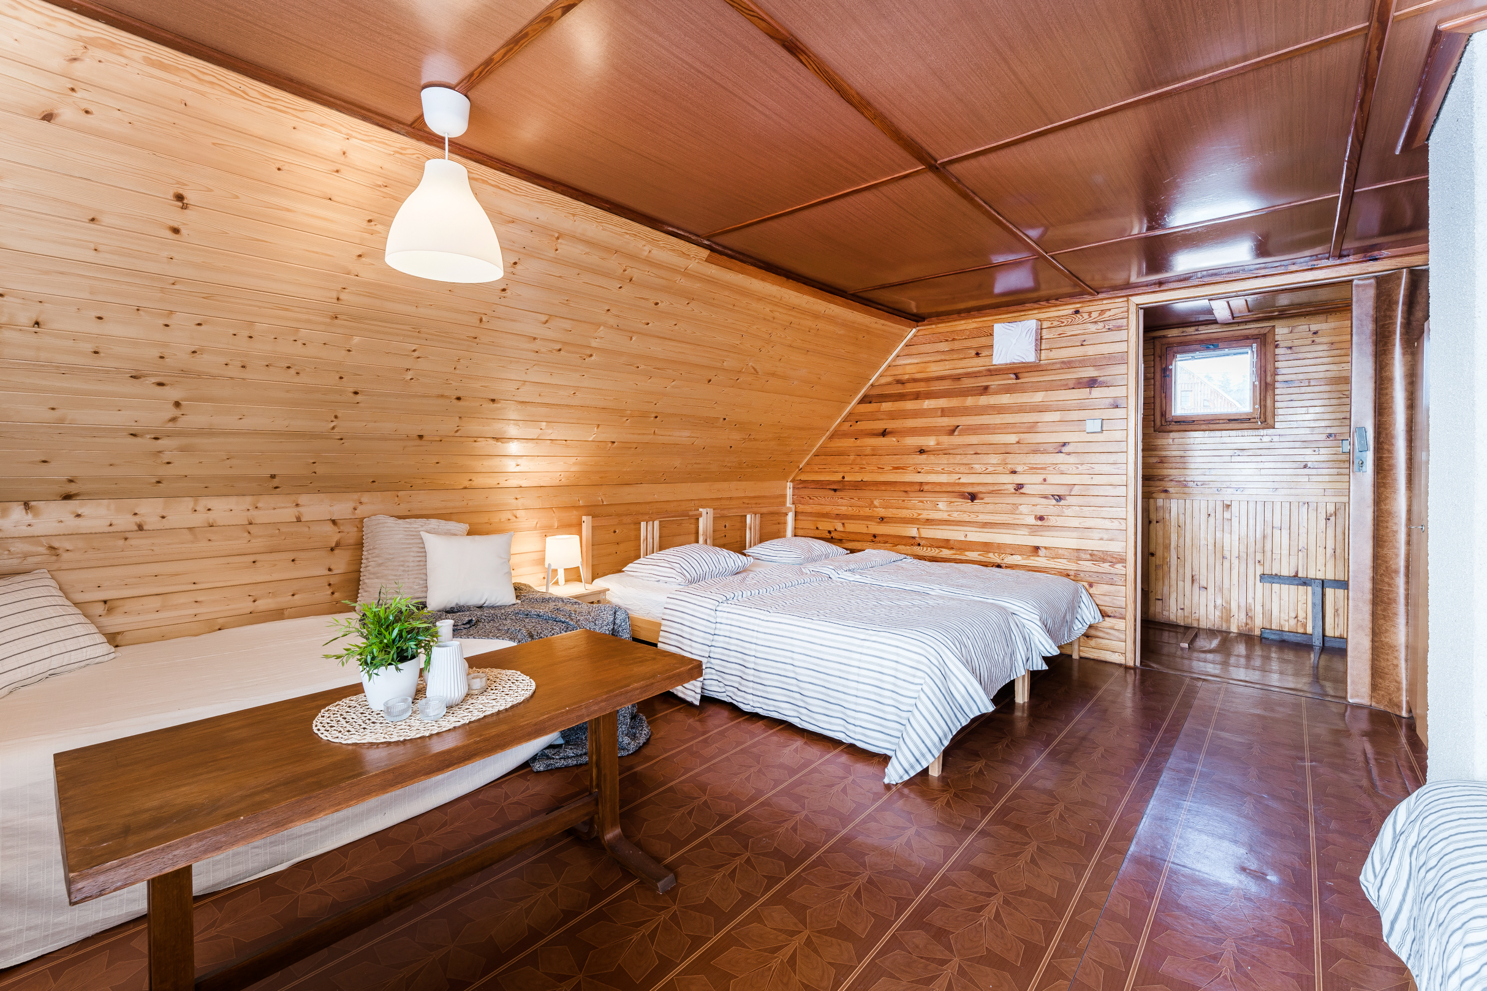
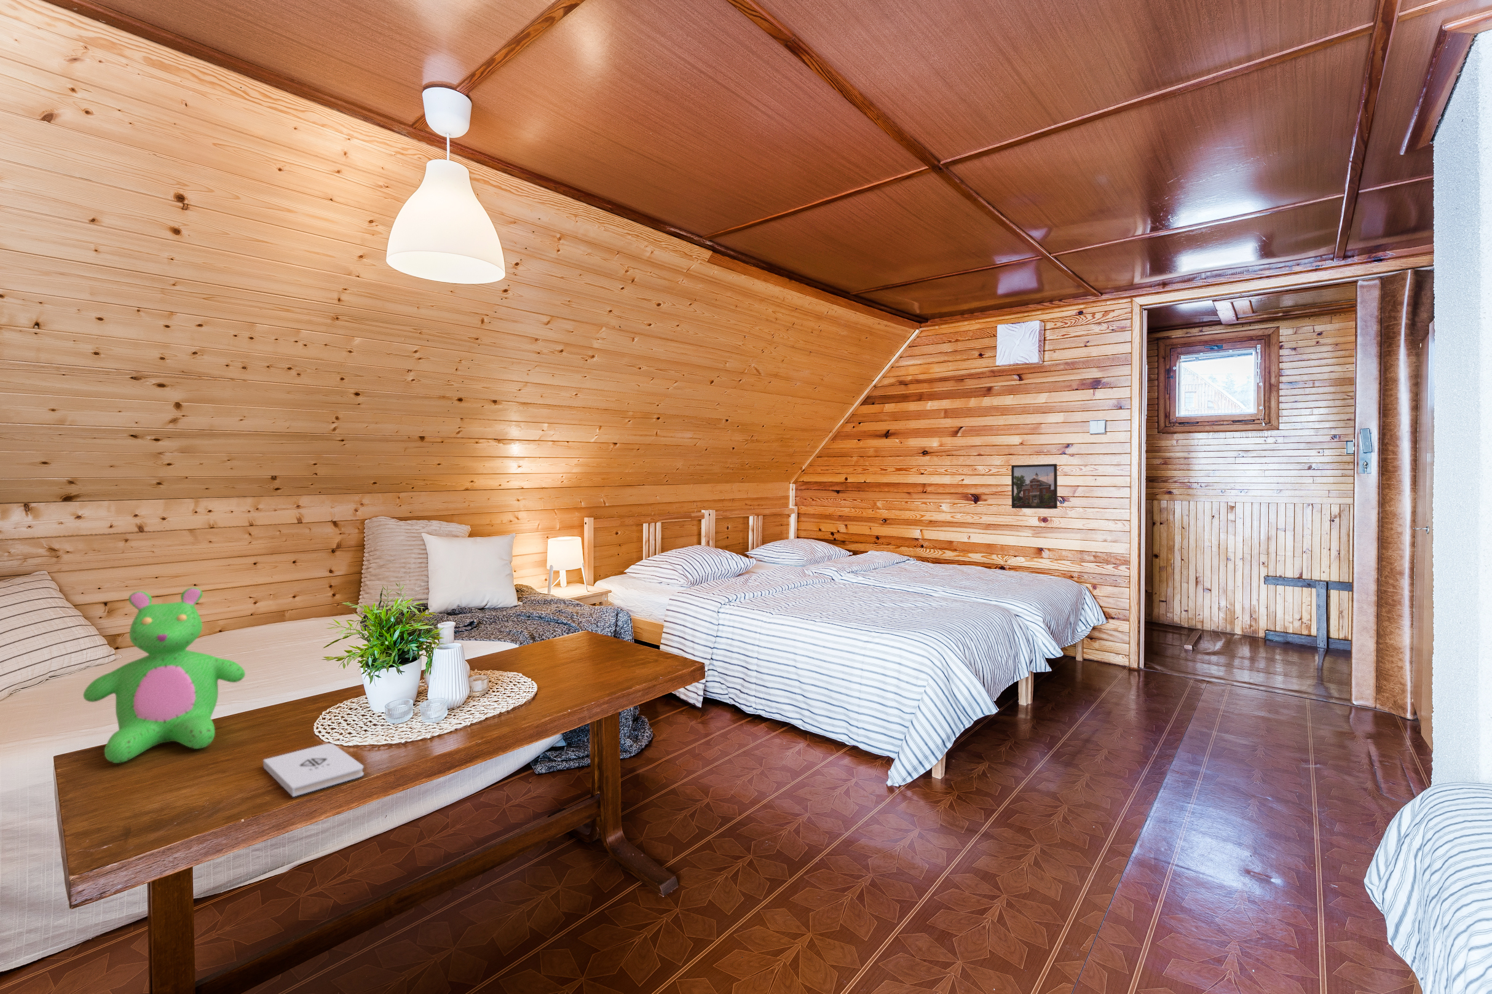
+ notepad (313, 768)
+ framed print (1034, 487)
+ teddy bear (164, 667)
